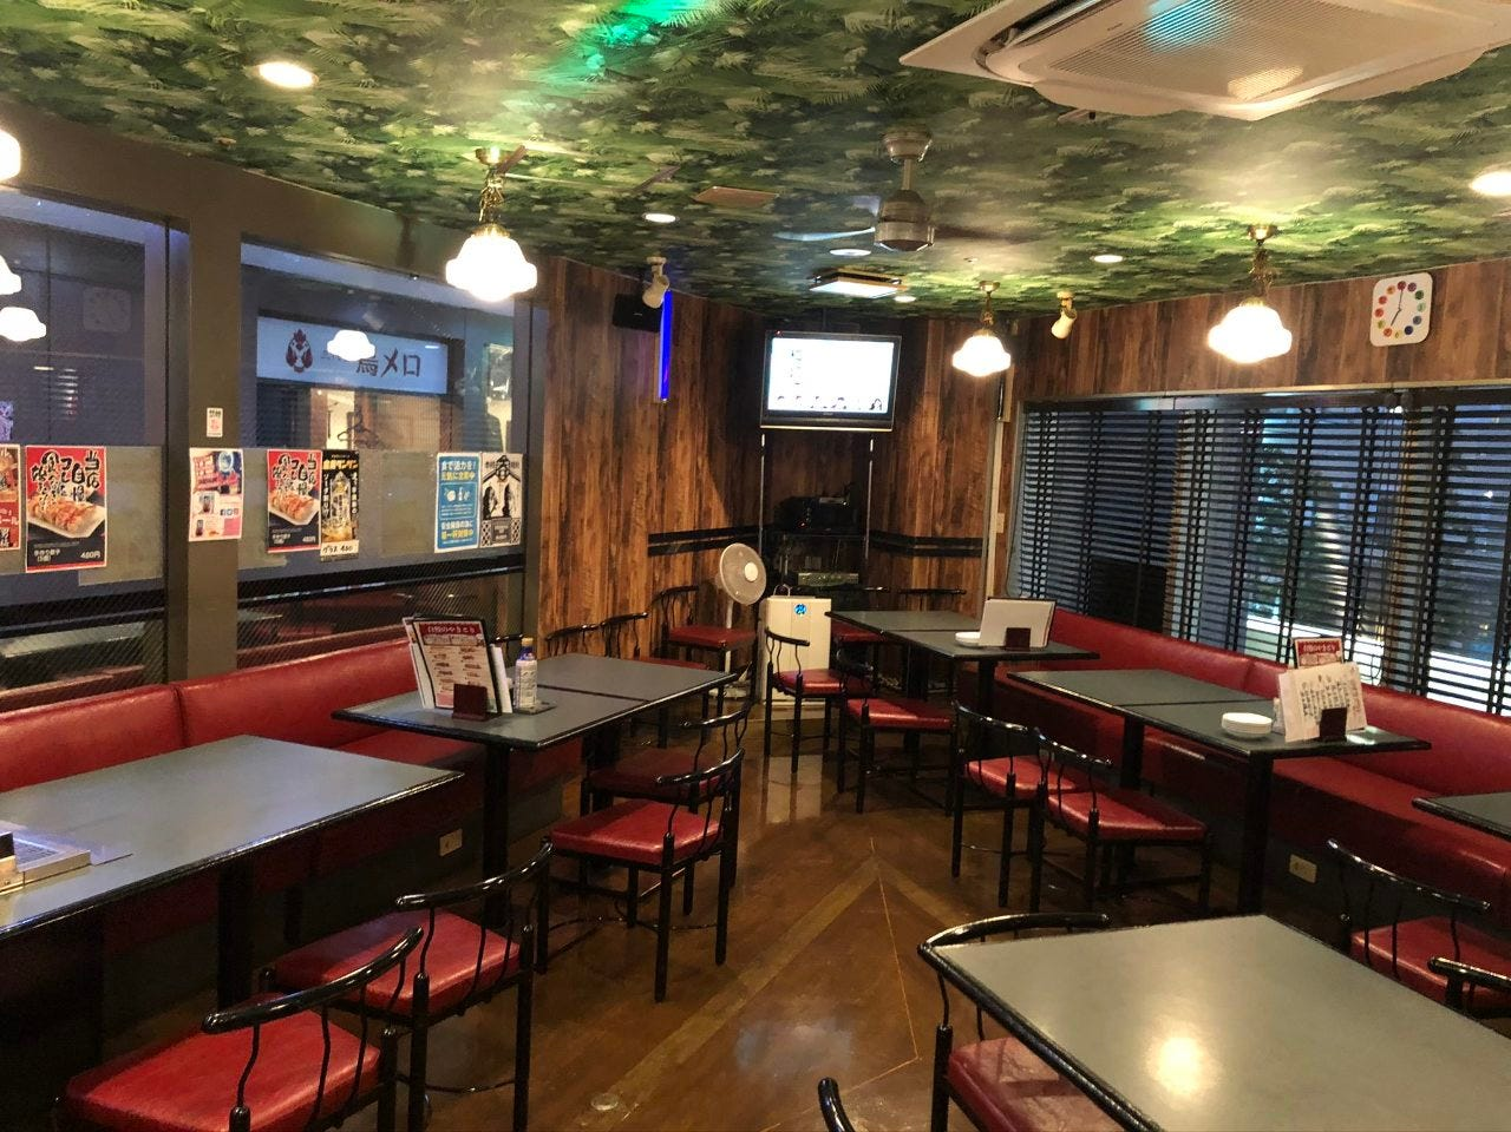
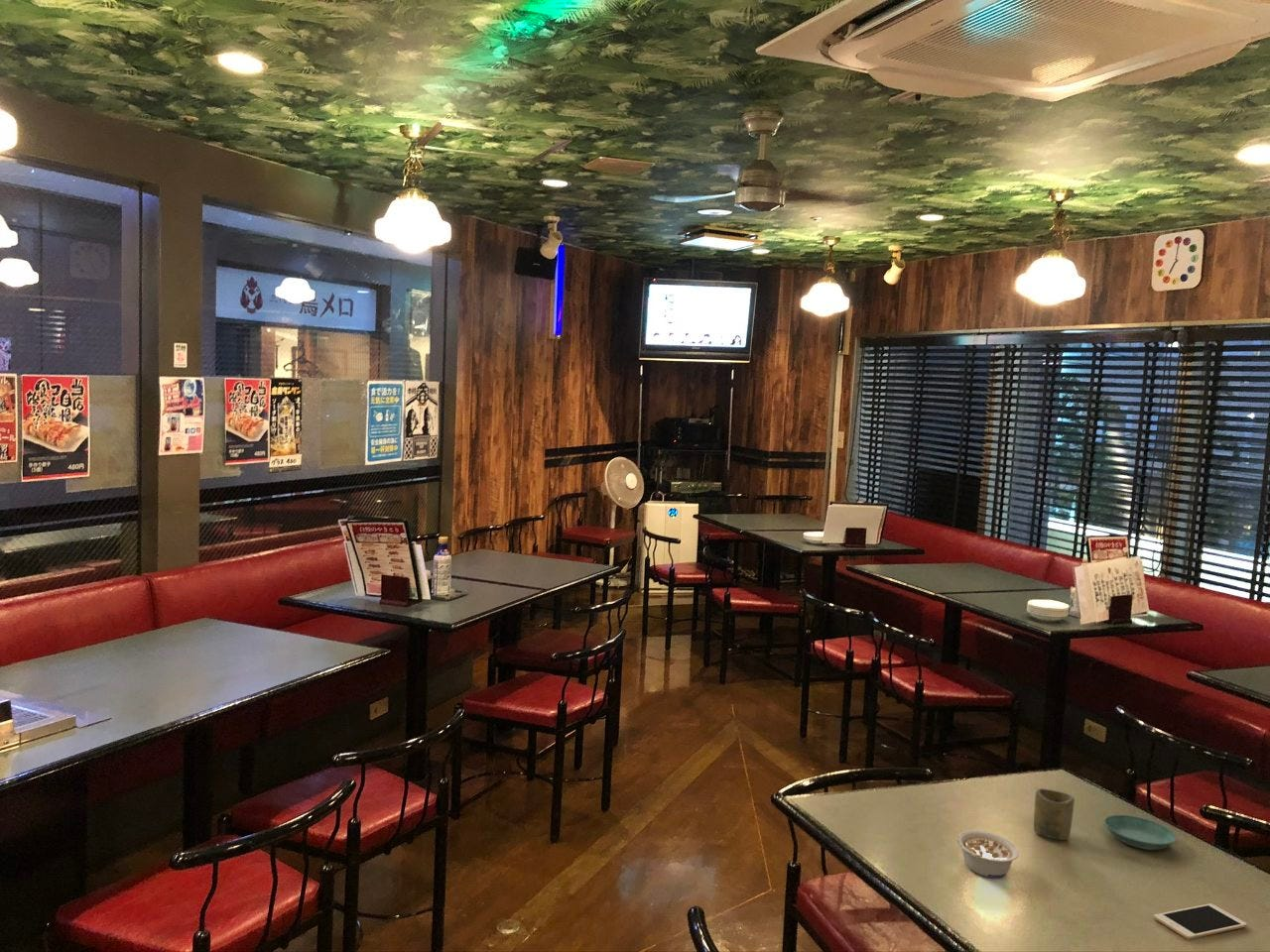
+ cell phone (1200, 920)
+ saucer (1139, 834)
+ legume (987, 855)
+ cup (1053, 814)
